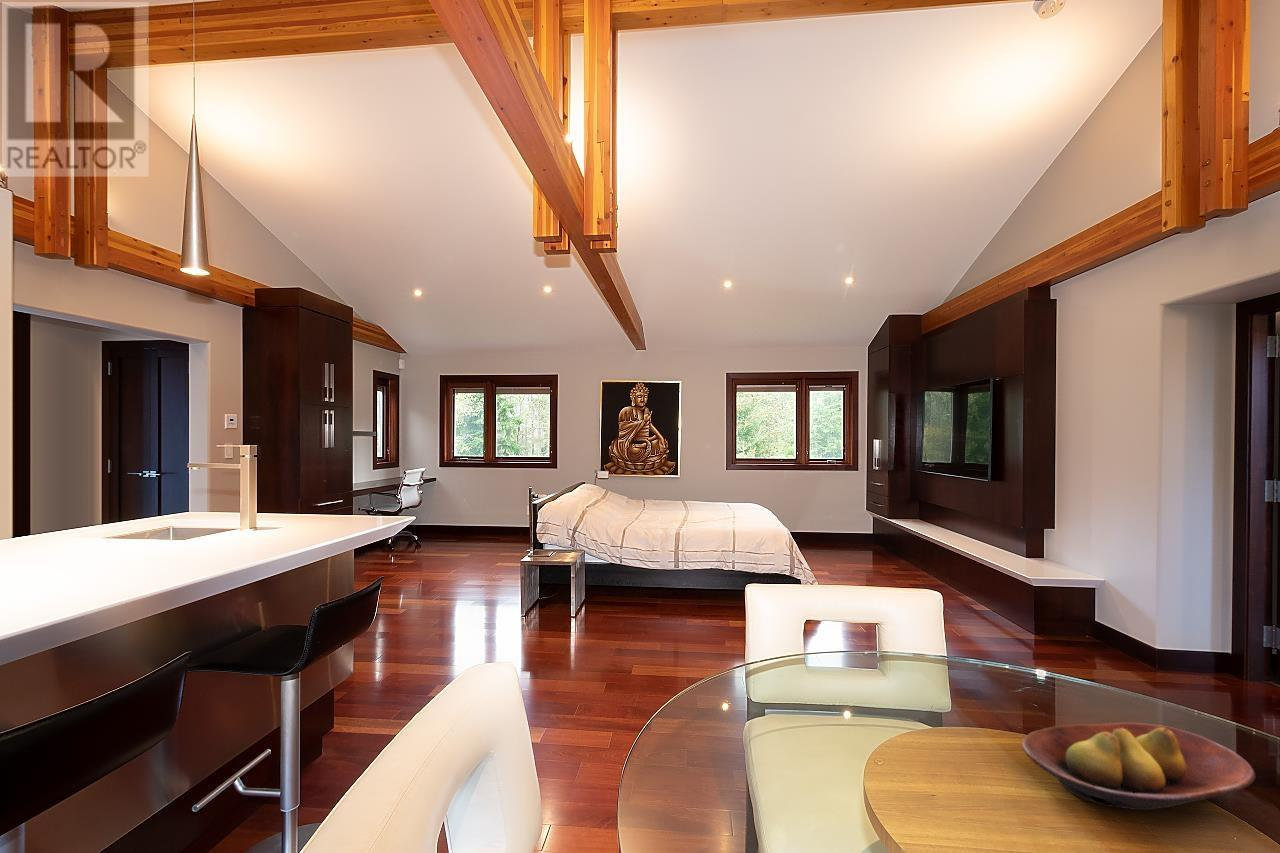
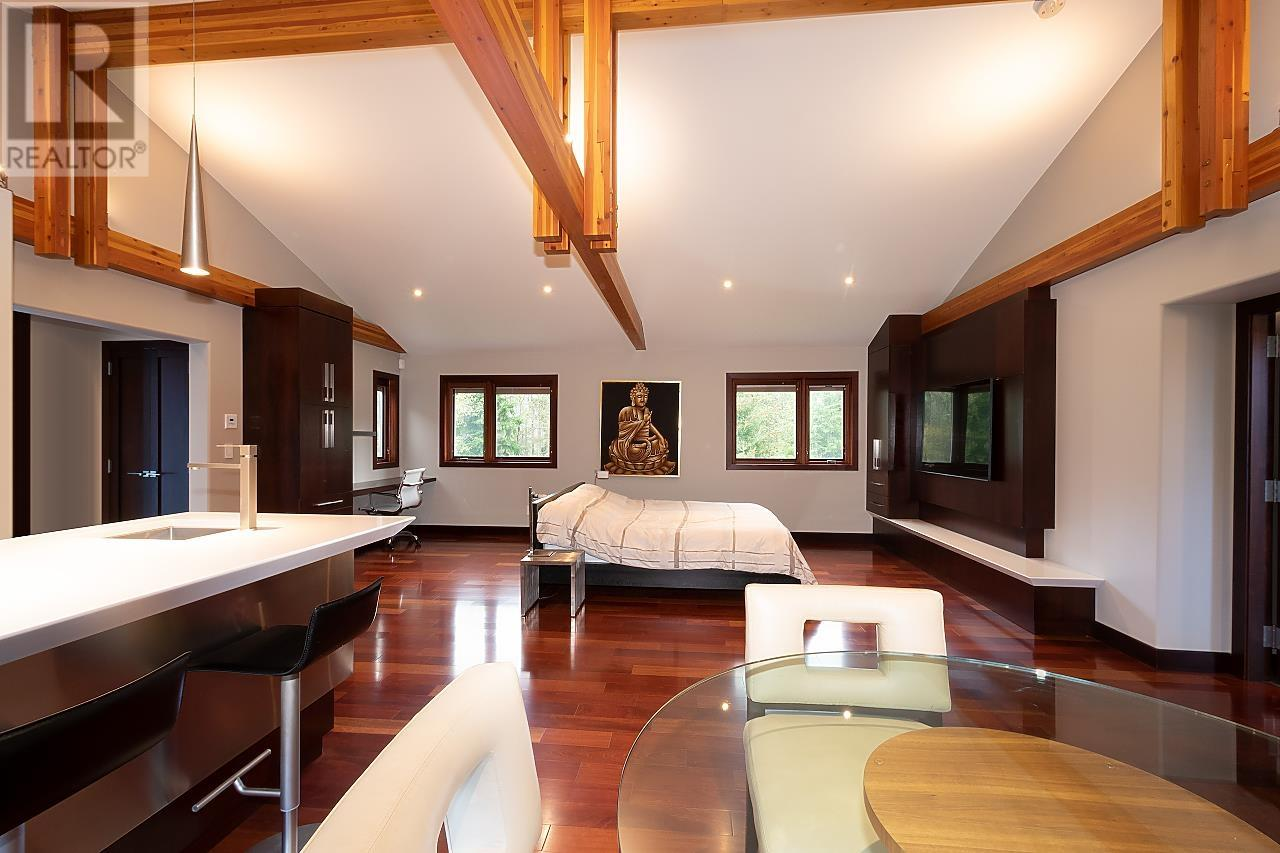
- fruit bowl (1133, 757)
